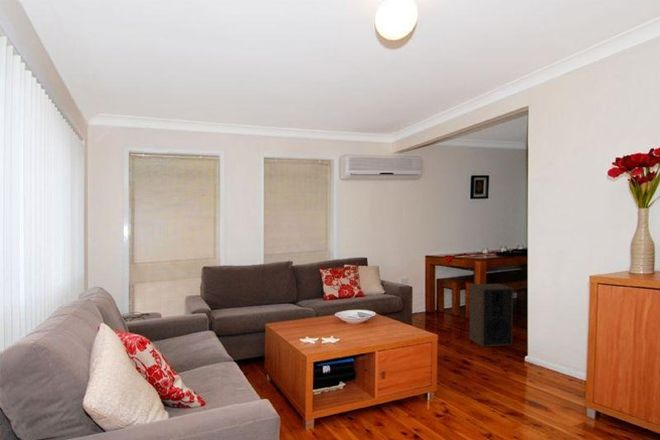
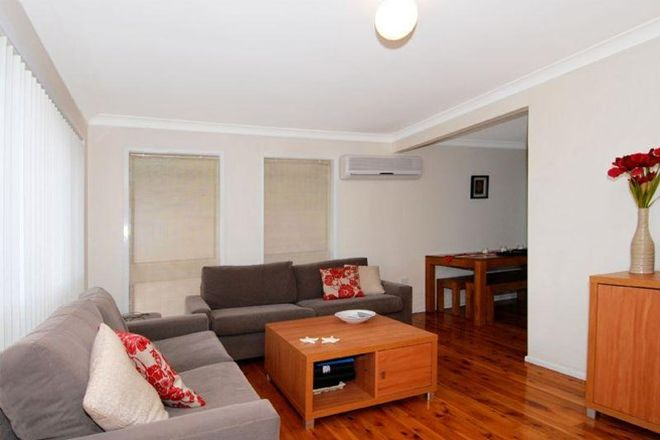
- speaker (490, 314)
